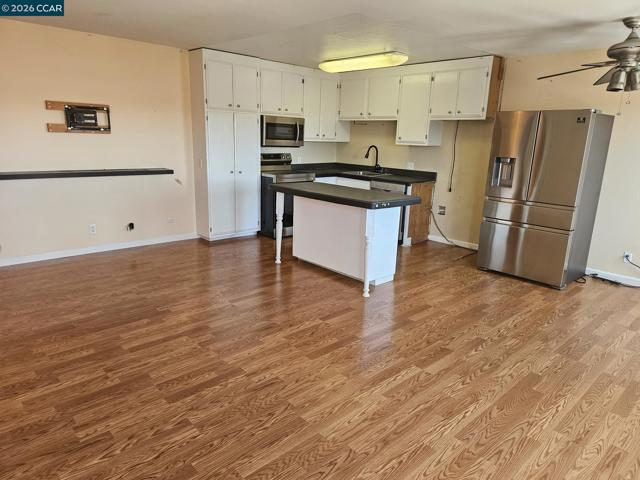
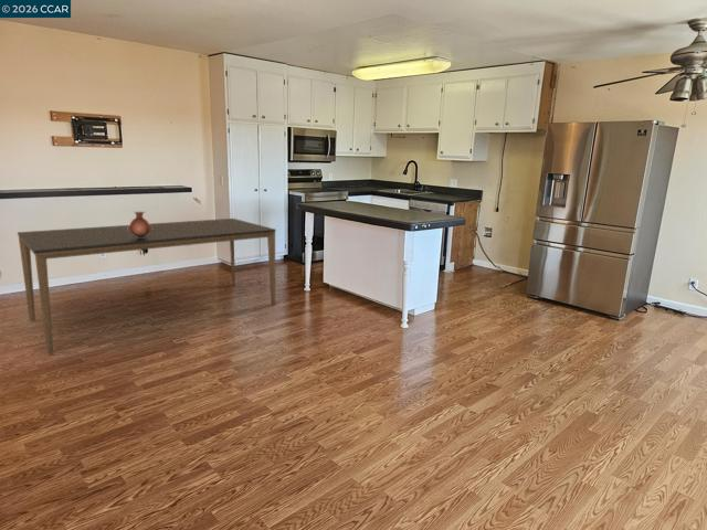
+ vase (139, 224)
+ dining table (158, 247)
